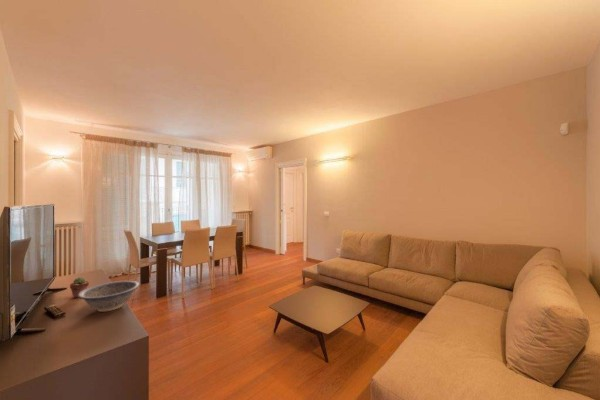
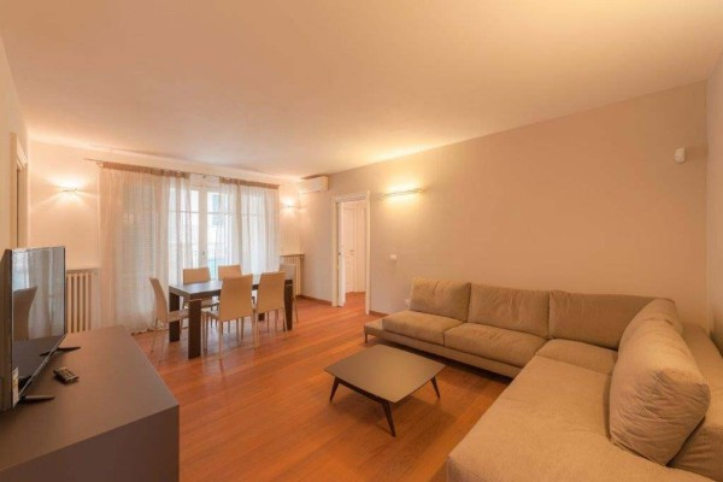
- decorative bowl (110, 297)
- potted succulent (79, 286)
